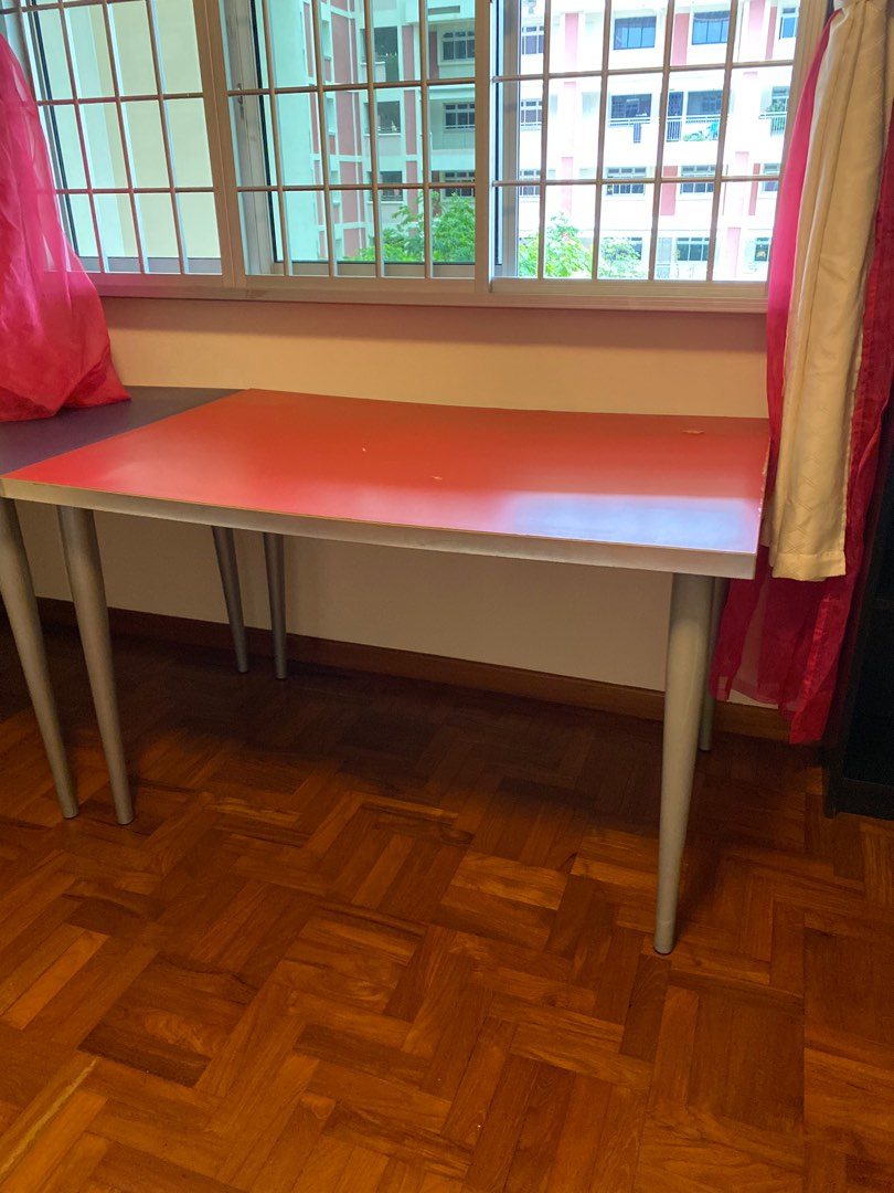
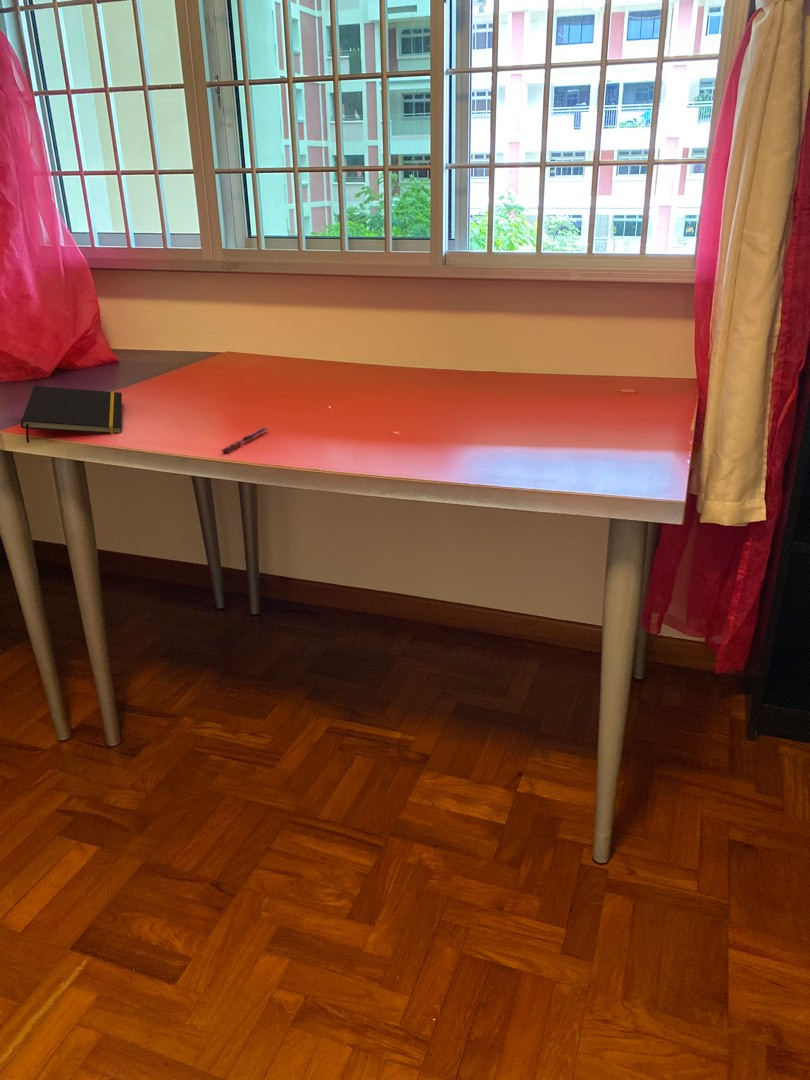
+ notepad (75, 409)
+ pen (245, 438)
